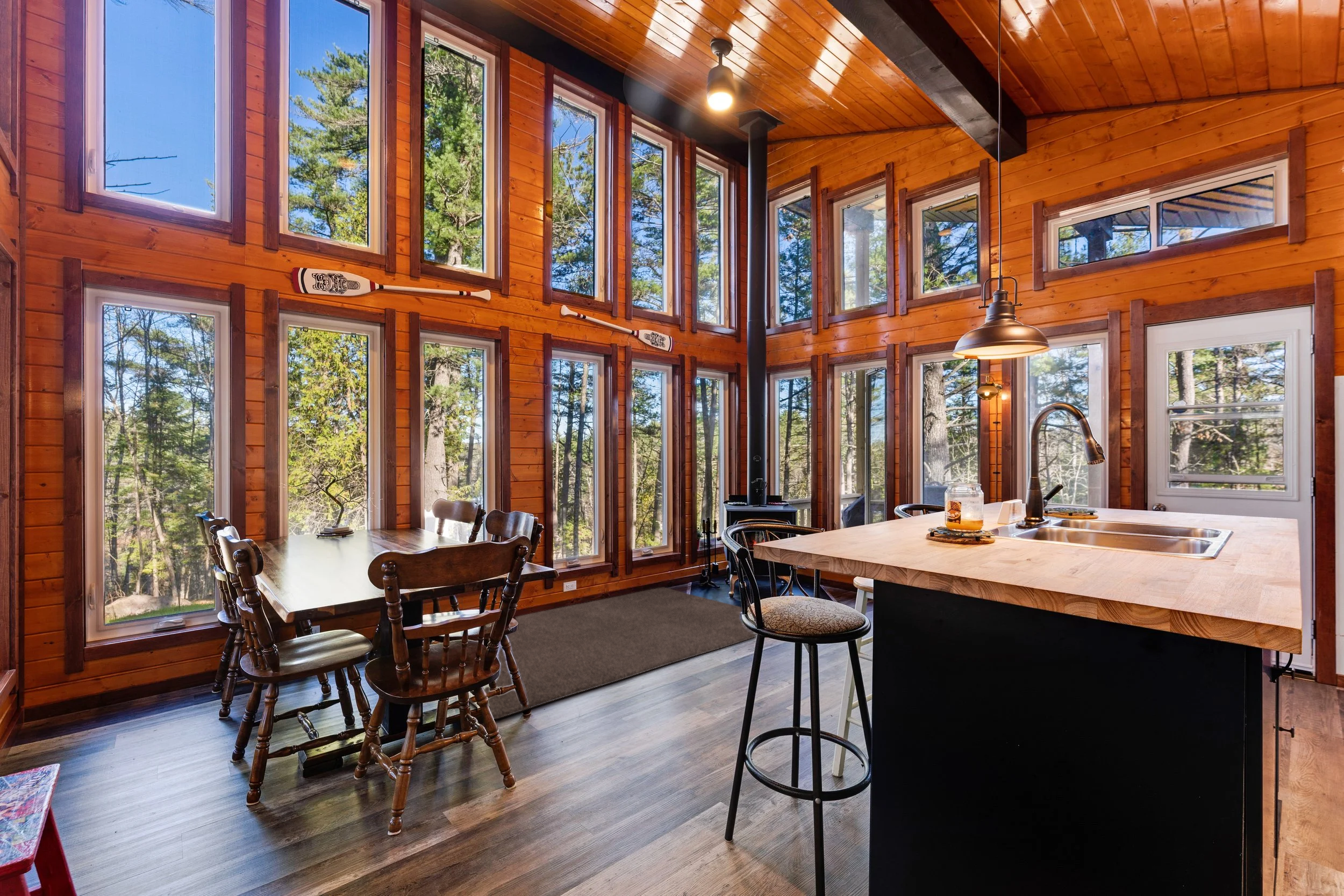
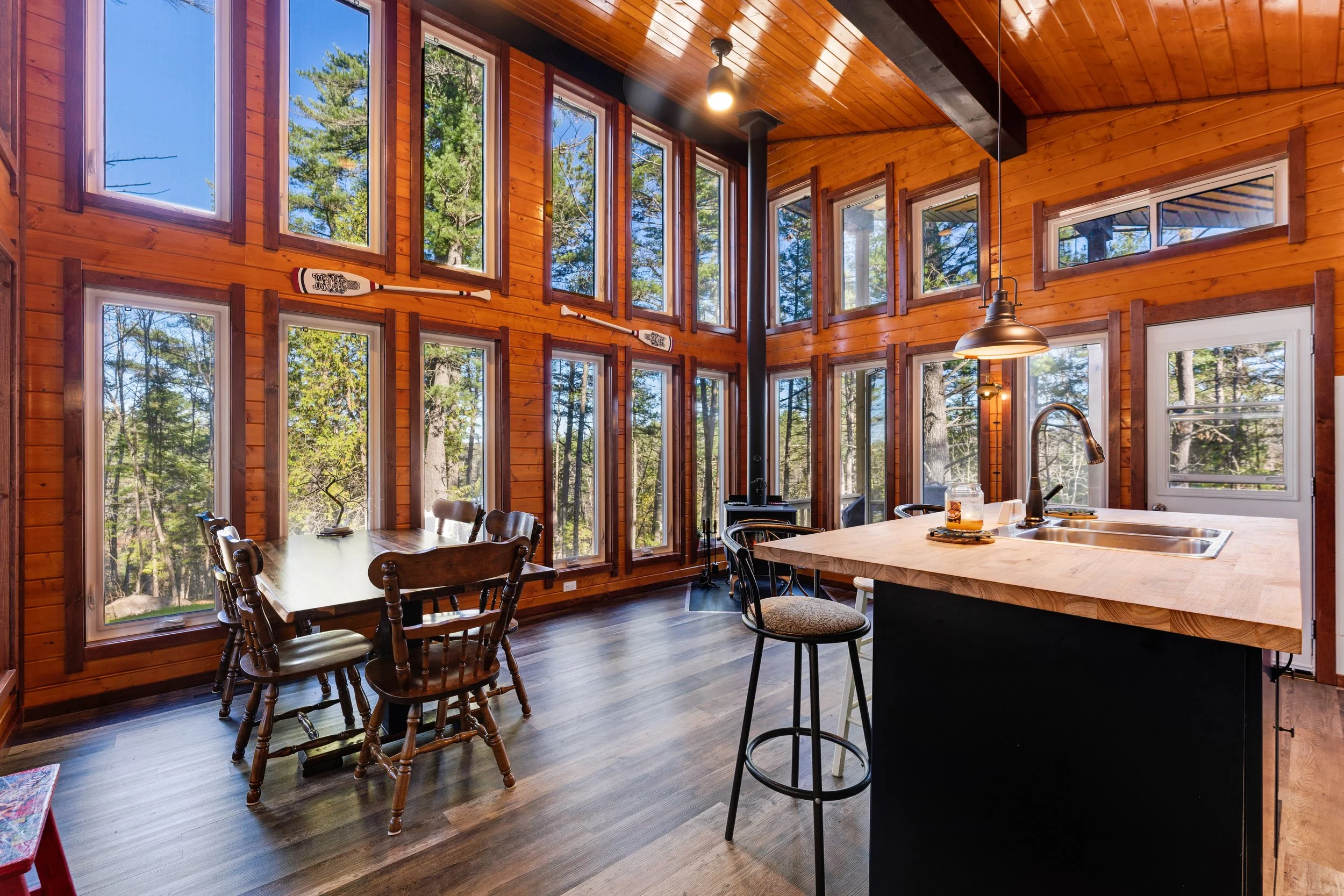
- rug (605, 632)
